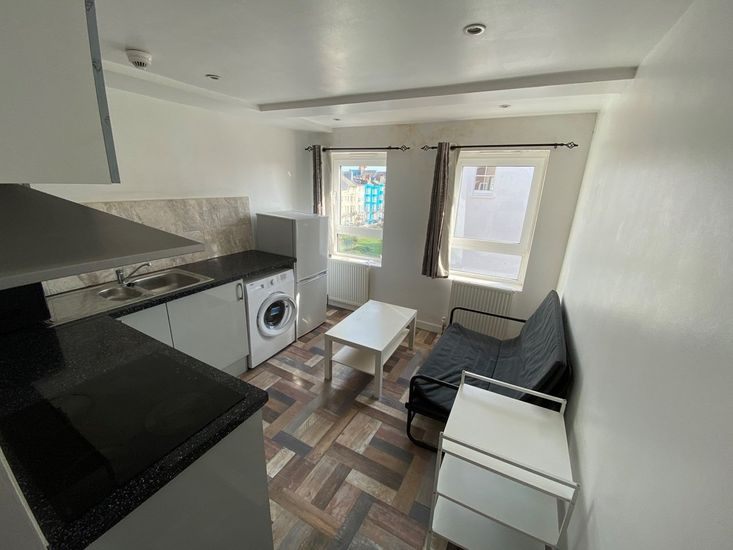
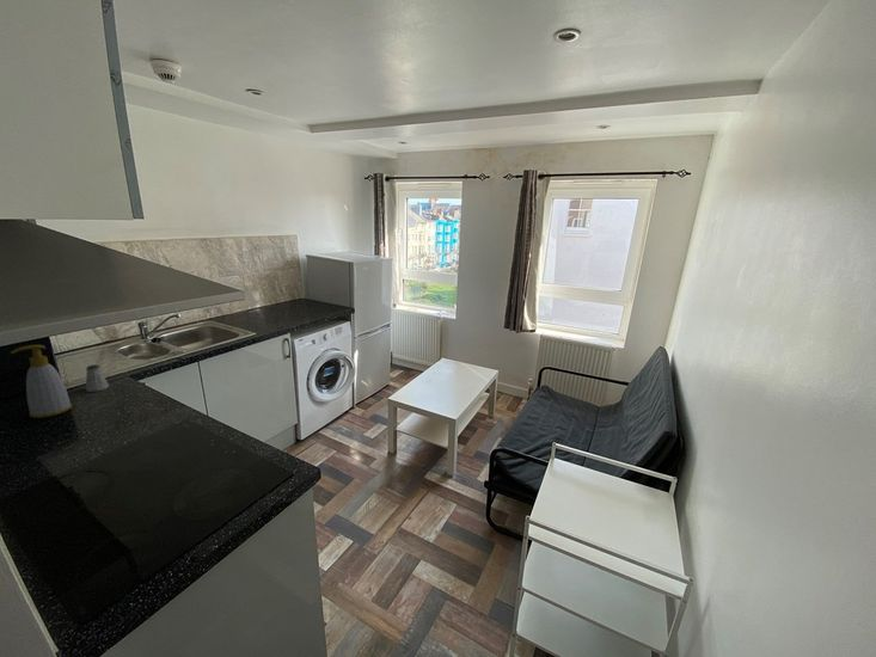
+ saltshaker (94, 376)
+ soap bottle (42, 379)
